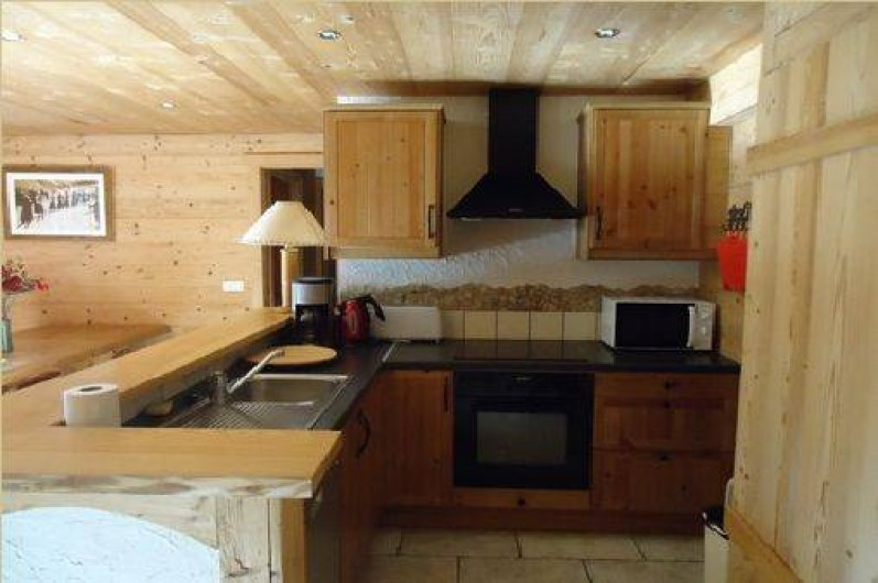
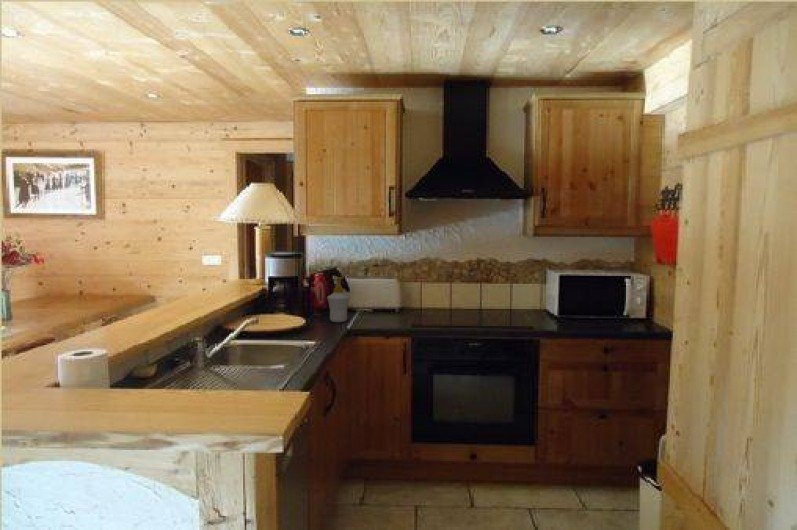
+ soap bottle (338, 299)
